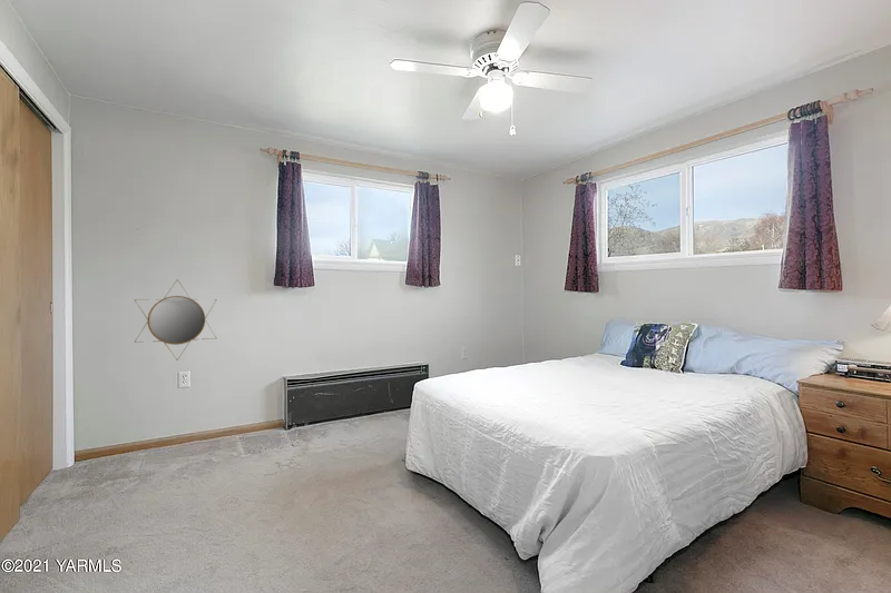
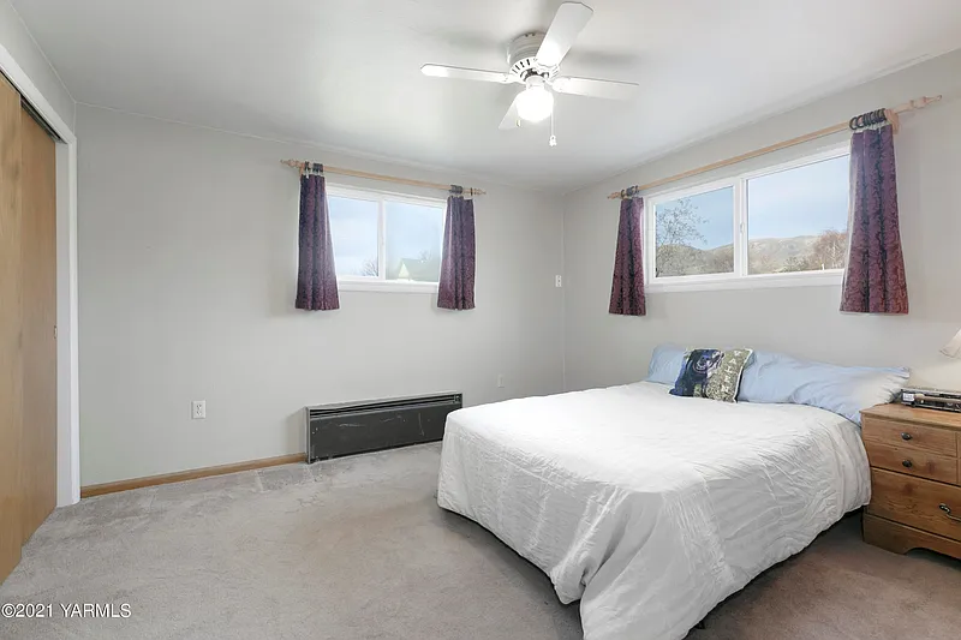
- home mirror (177, 319)
